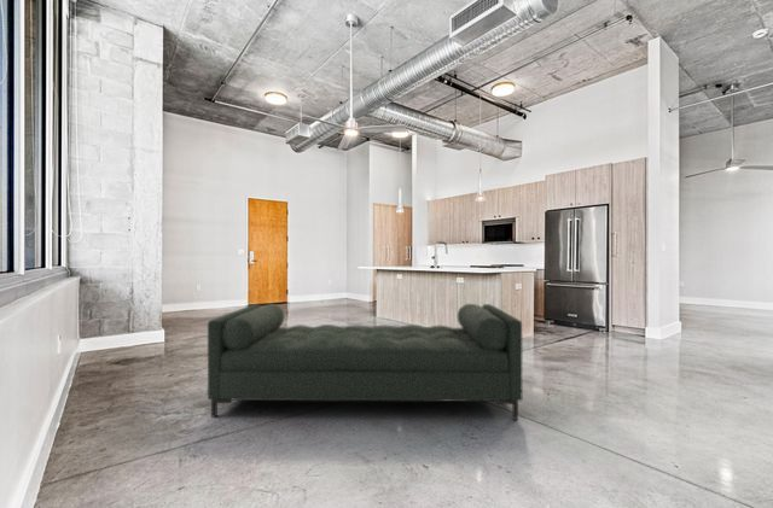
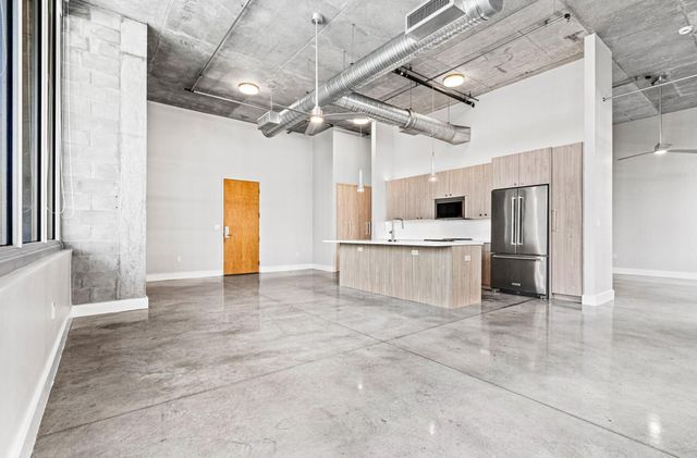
- sofa (367, 352)
